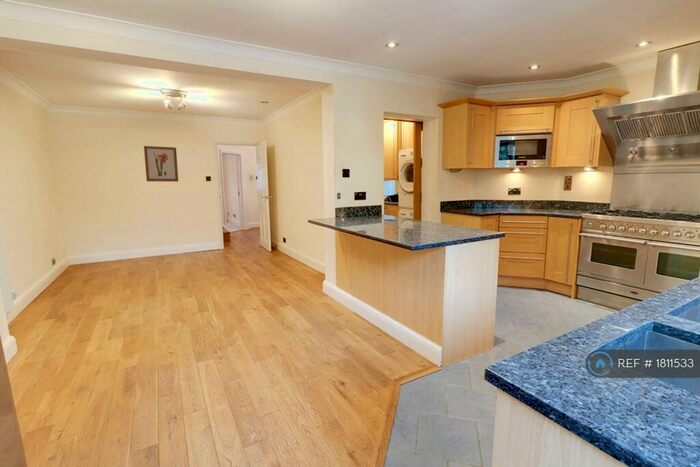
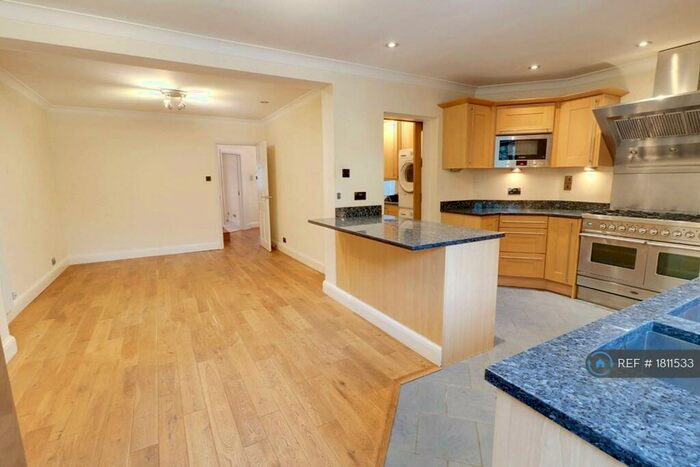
- wall art (161, 164)
